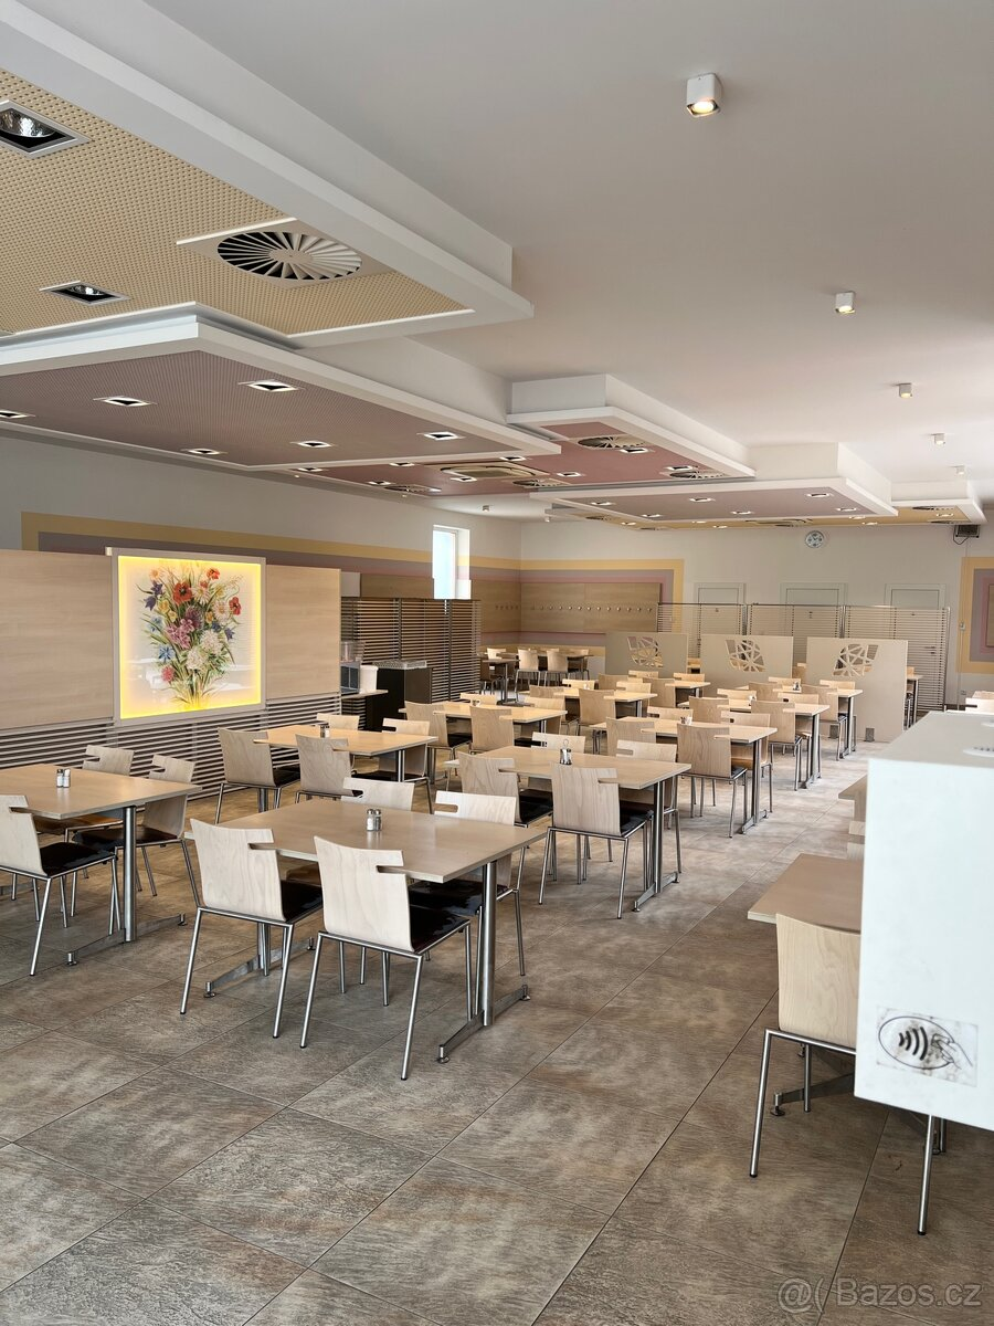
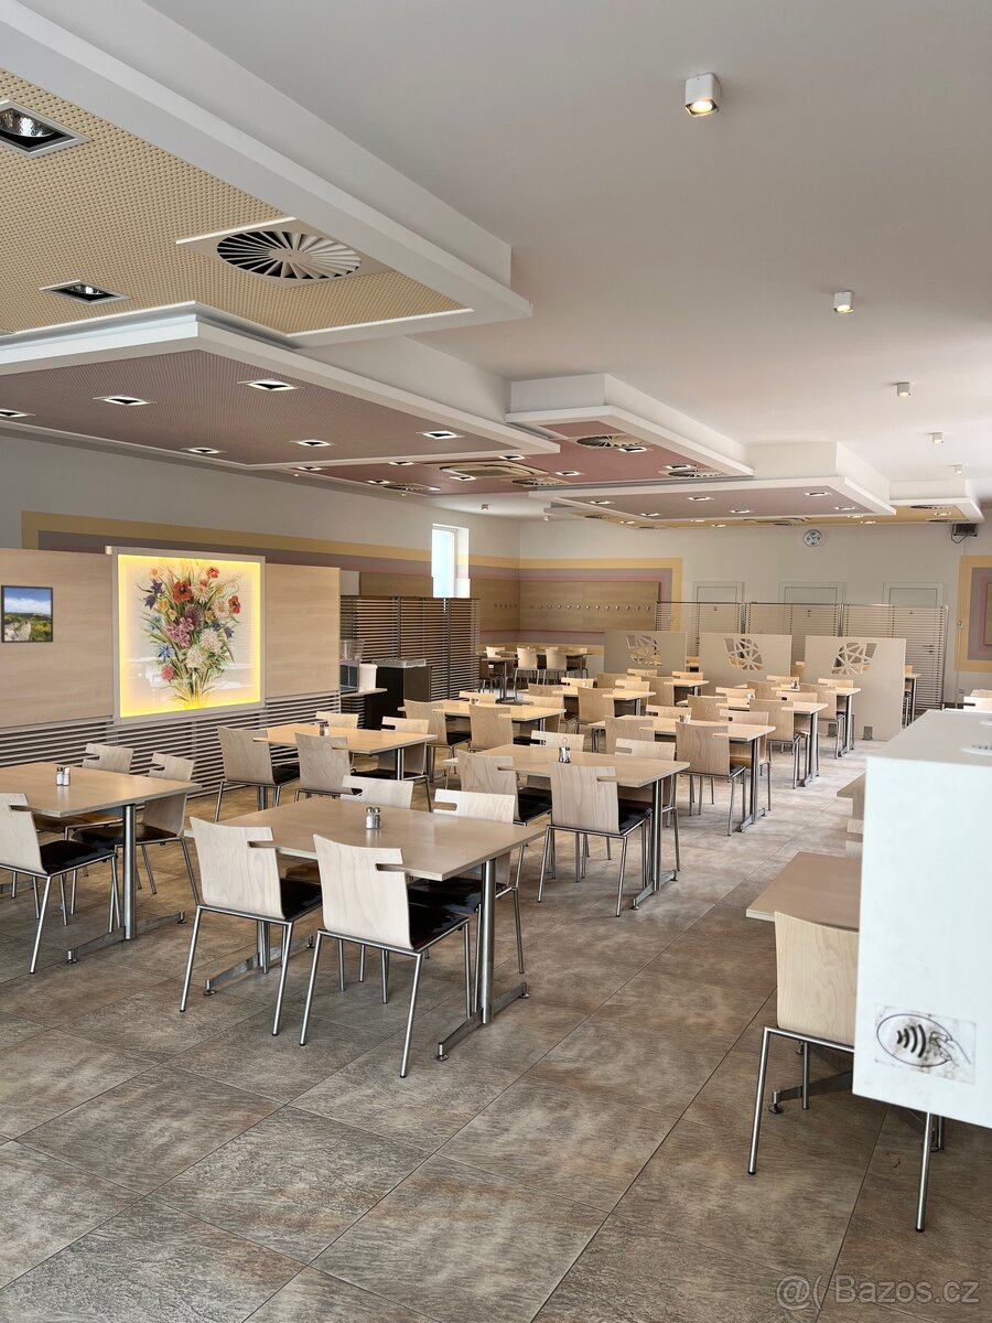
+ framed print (28, 614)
